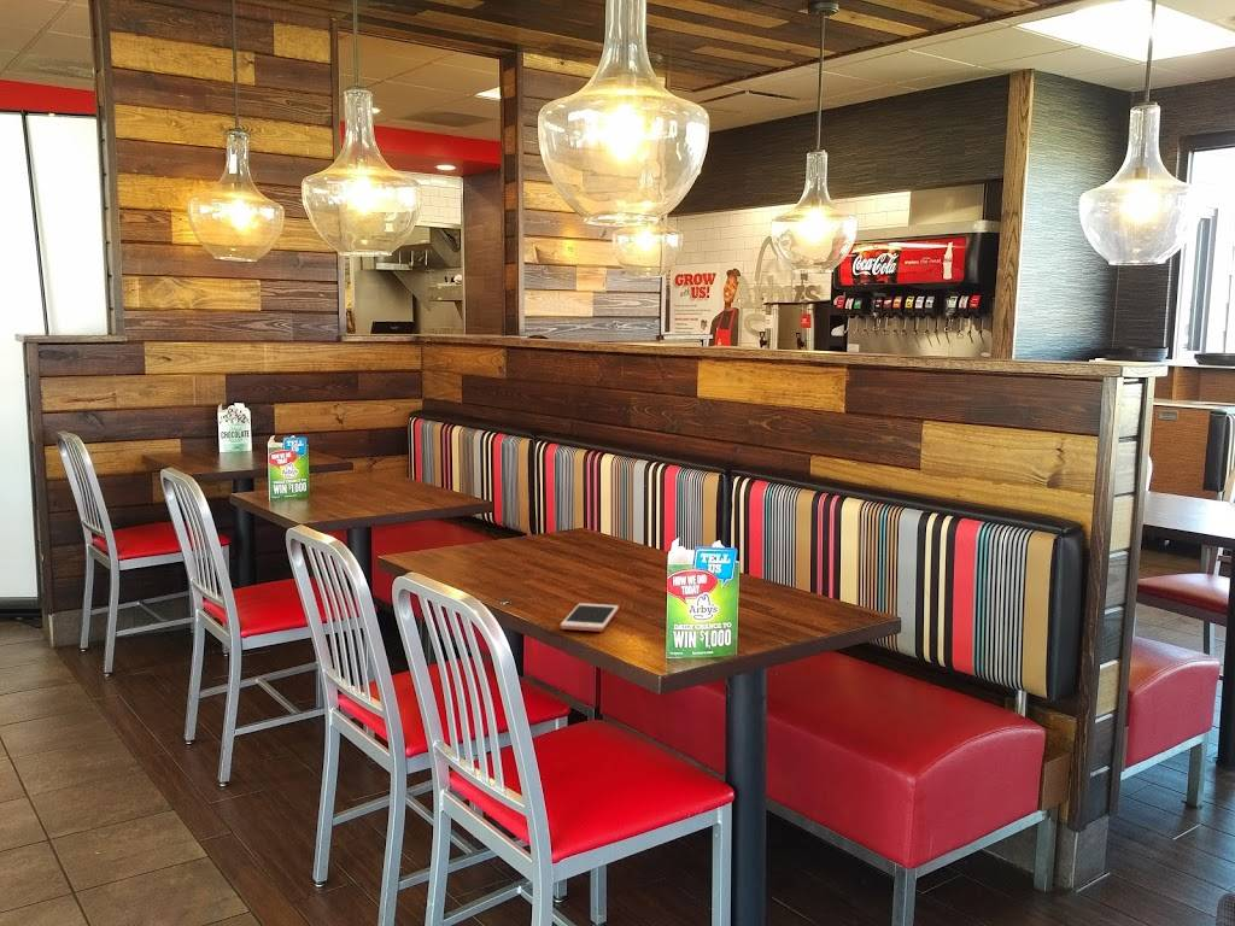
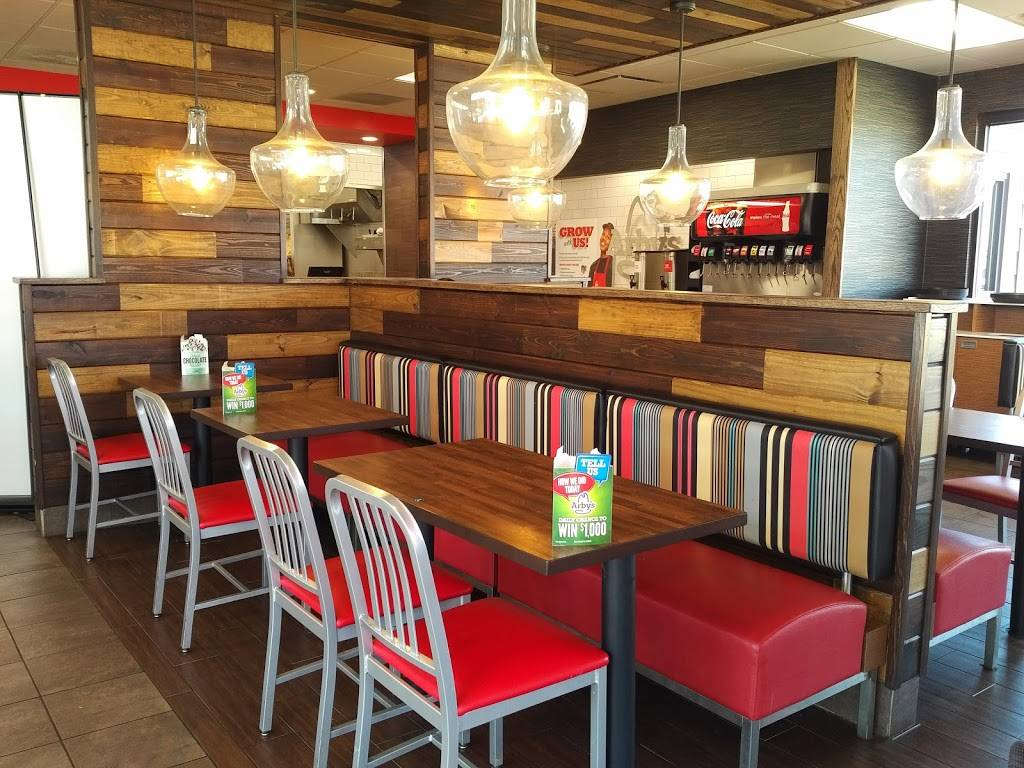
- cell phone (590, 616)
